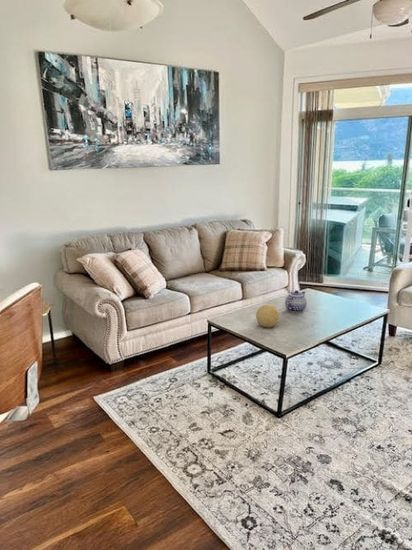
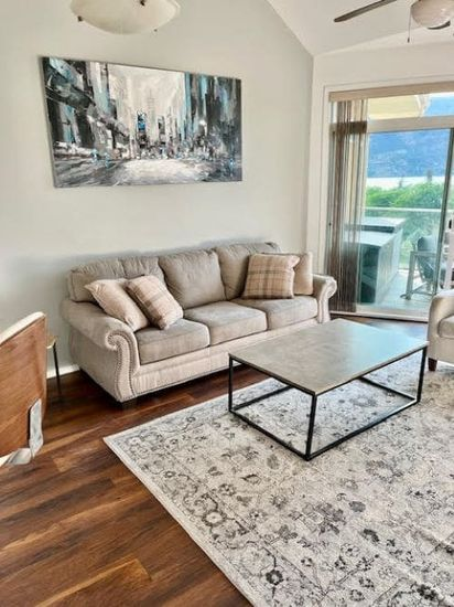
- decorative ball (267, 315)
- teapot (295, 300)
